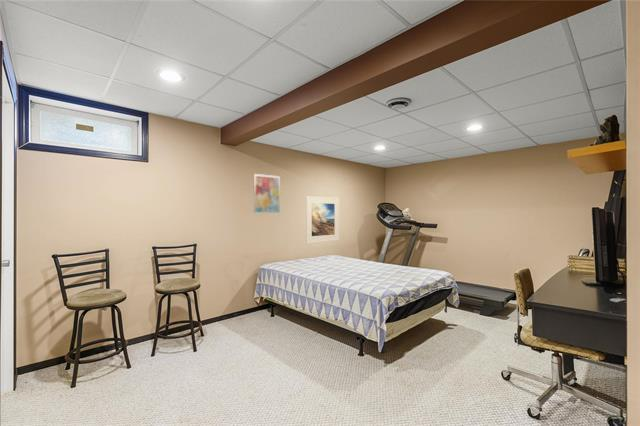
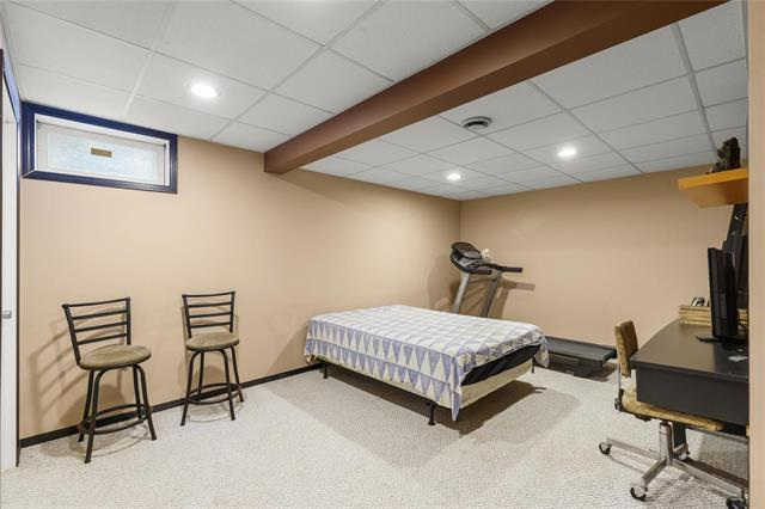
- wall art (267, 194)
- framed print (323, 219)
